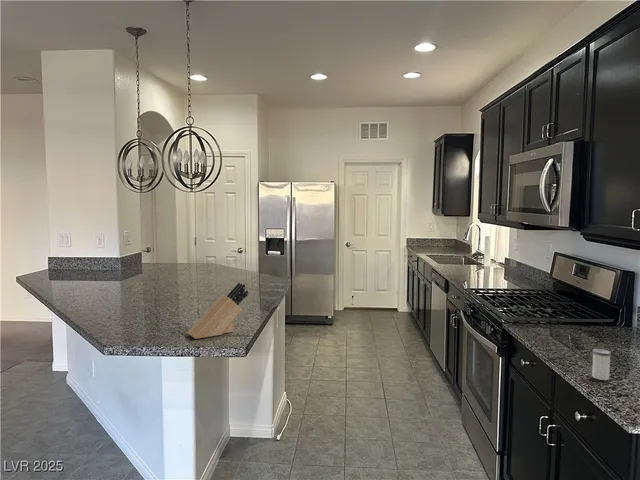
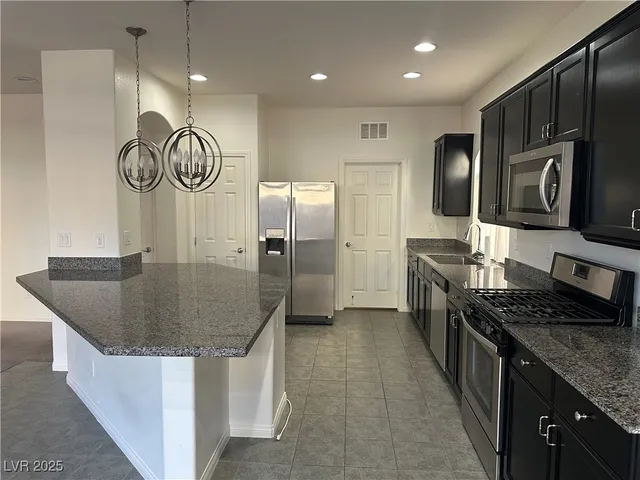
- salt shaker (601, 364)
- knife block (219, 308)
